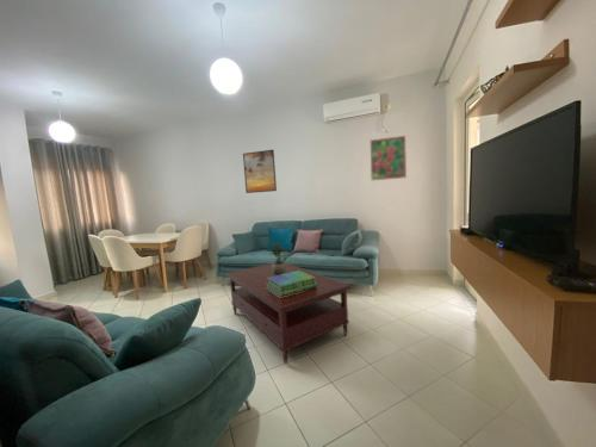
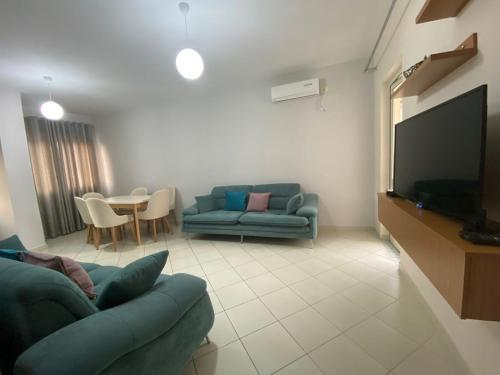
- potted plant (280, 257)
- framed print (259, 172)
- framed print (387, 159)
- coffee table (283, 300)
- stack of books (291, 281)
